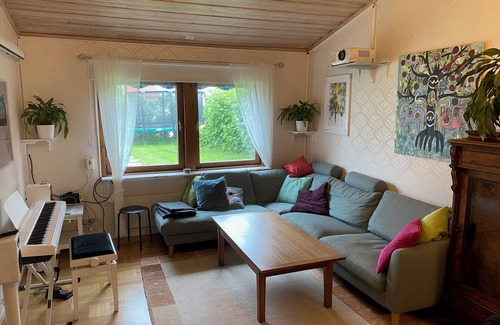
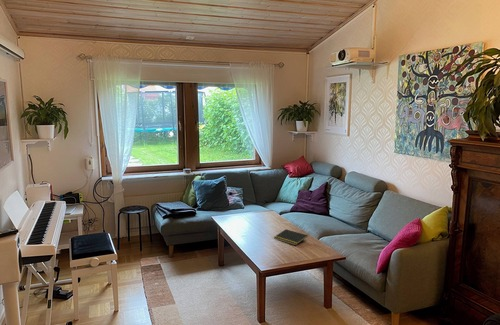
+ notepad (290, 236)
